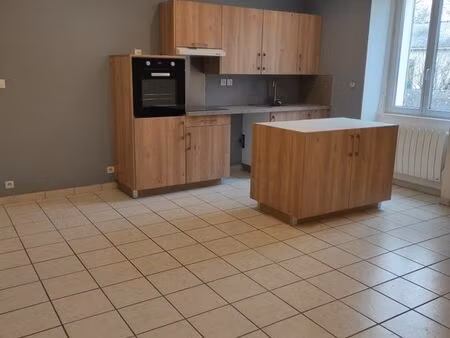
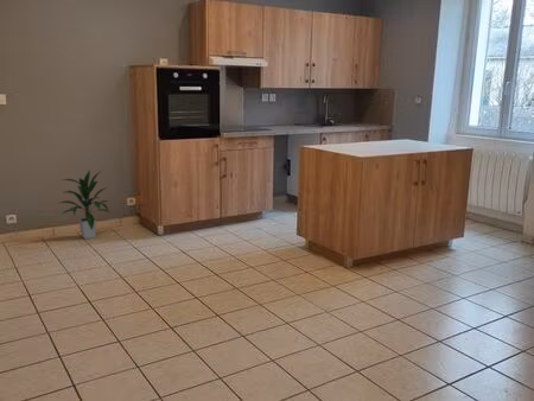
+ indoor plant (85, 204)
